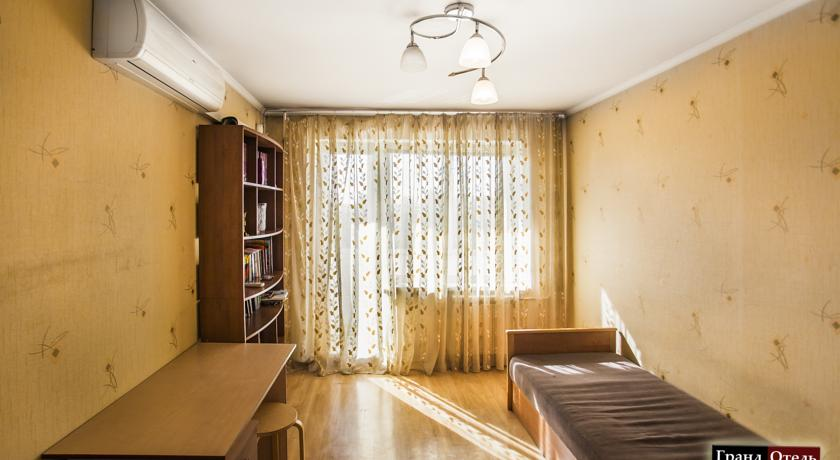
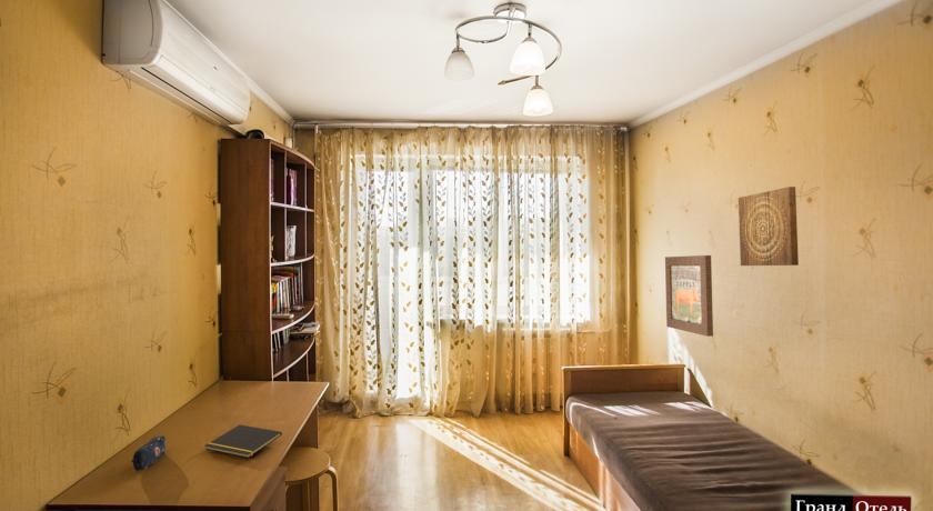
+ wall art (686, 293)
+ pencil case (150, 452)
+ notepad (243, 440)
+ wall art (765, 229)
